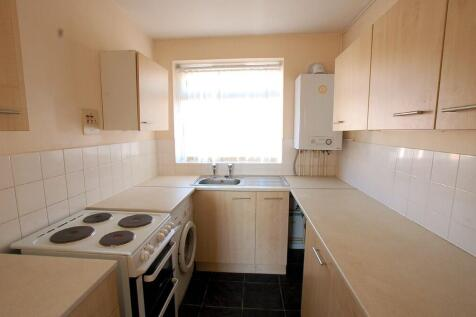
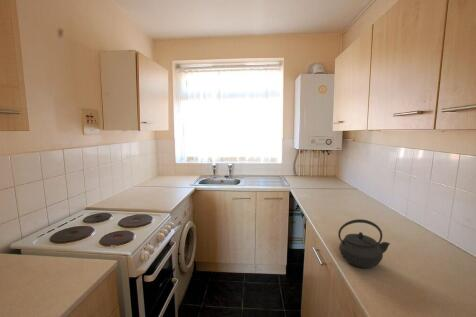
+ kettle (363, 241)
